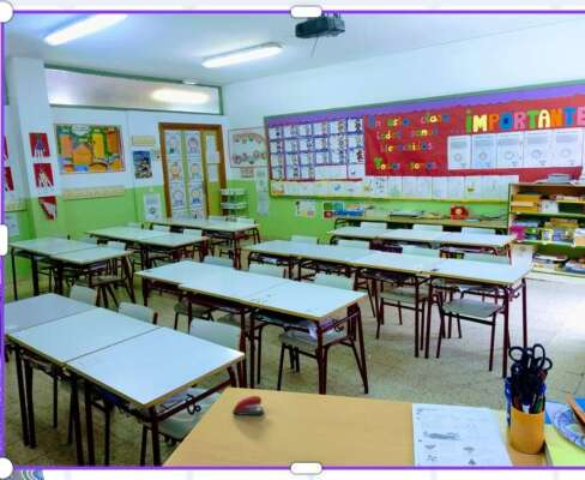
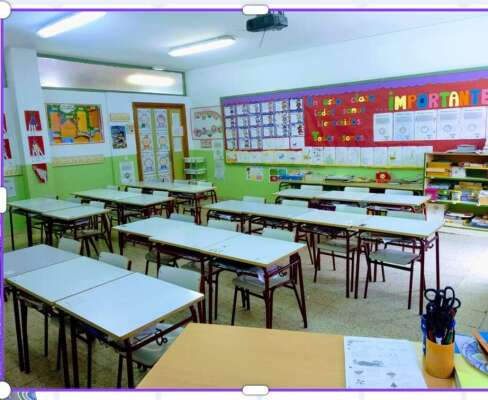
- stapler (248, 404)
